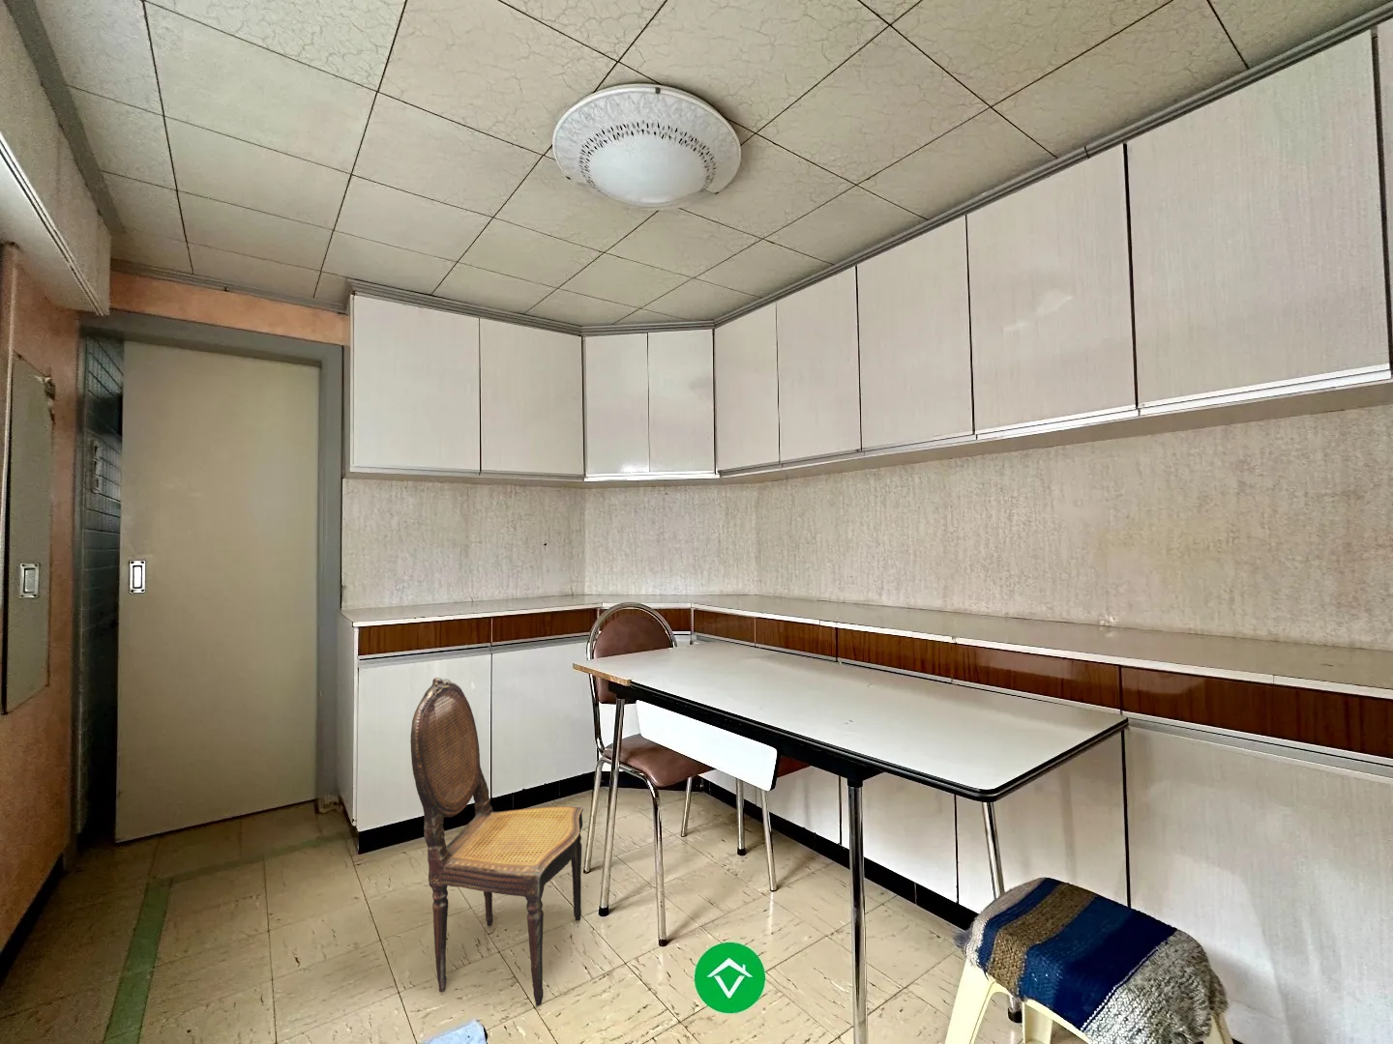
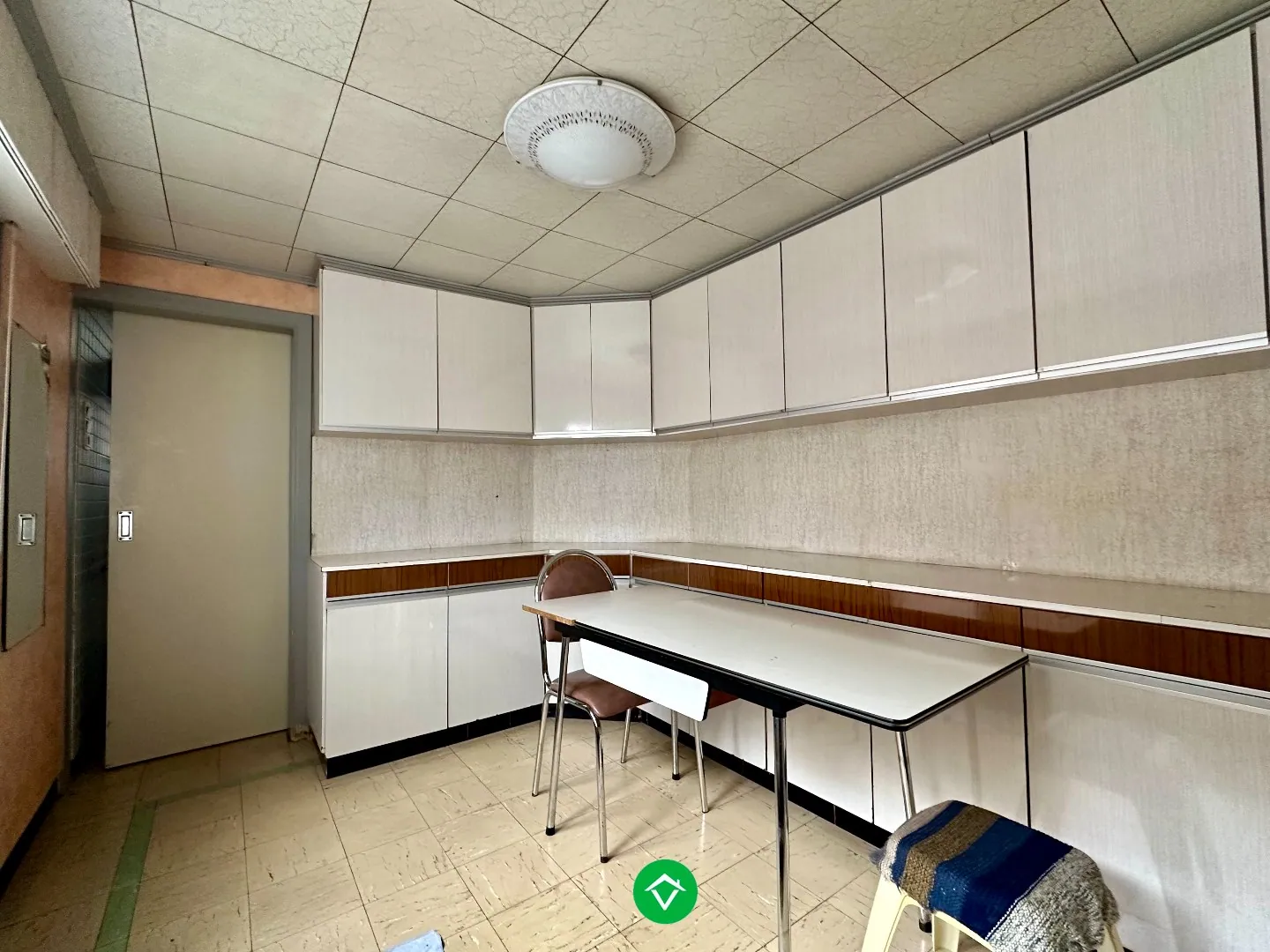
- dining chair (507, 816)
